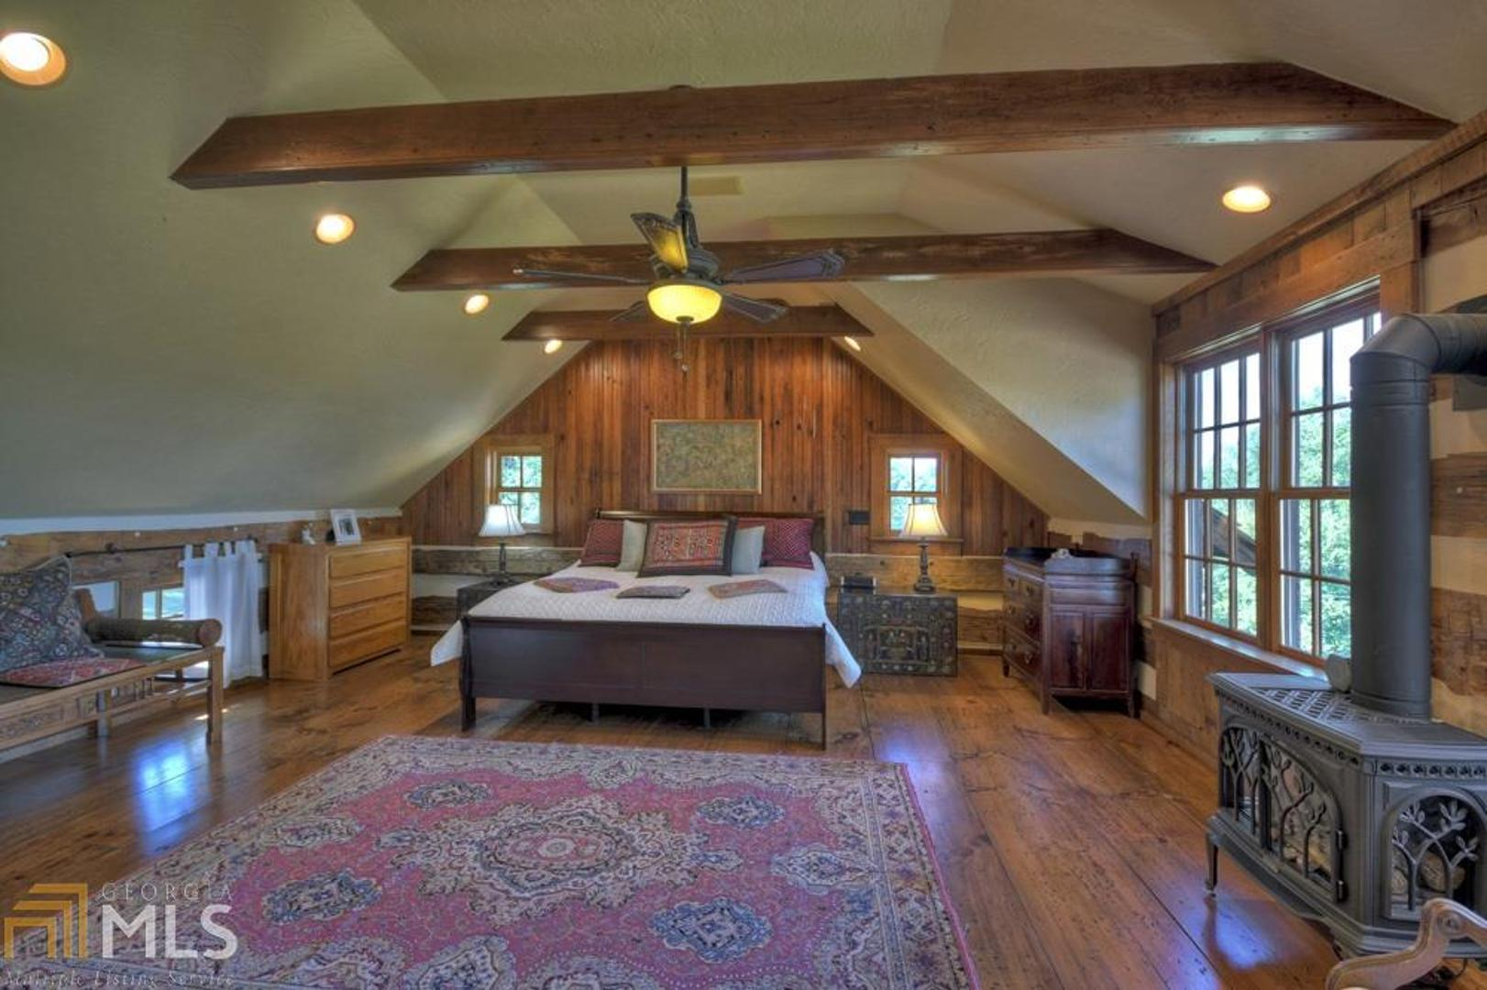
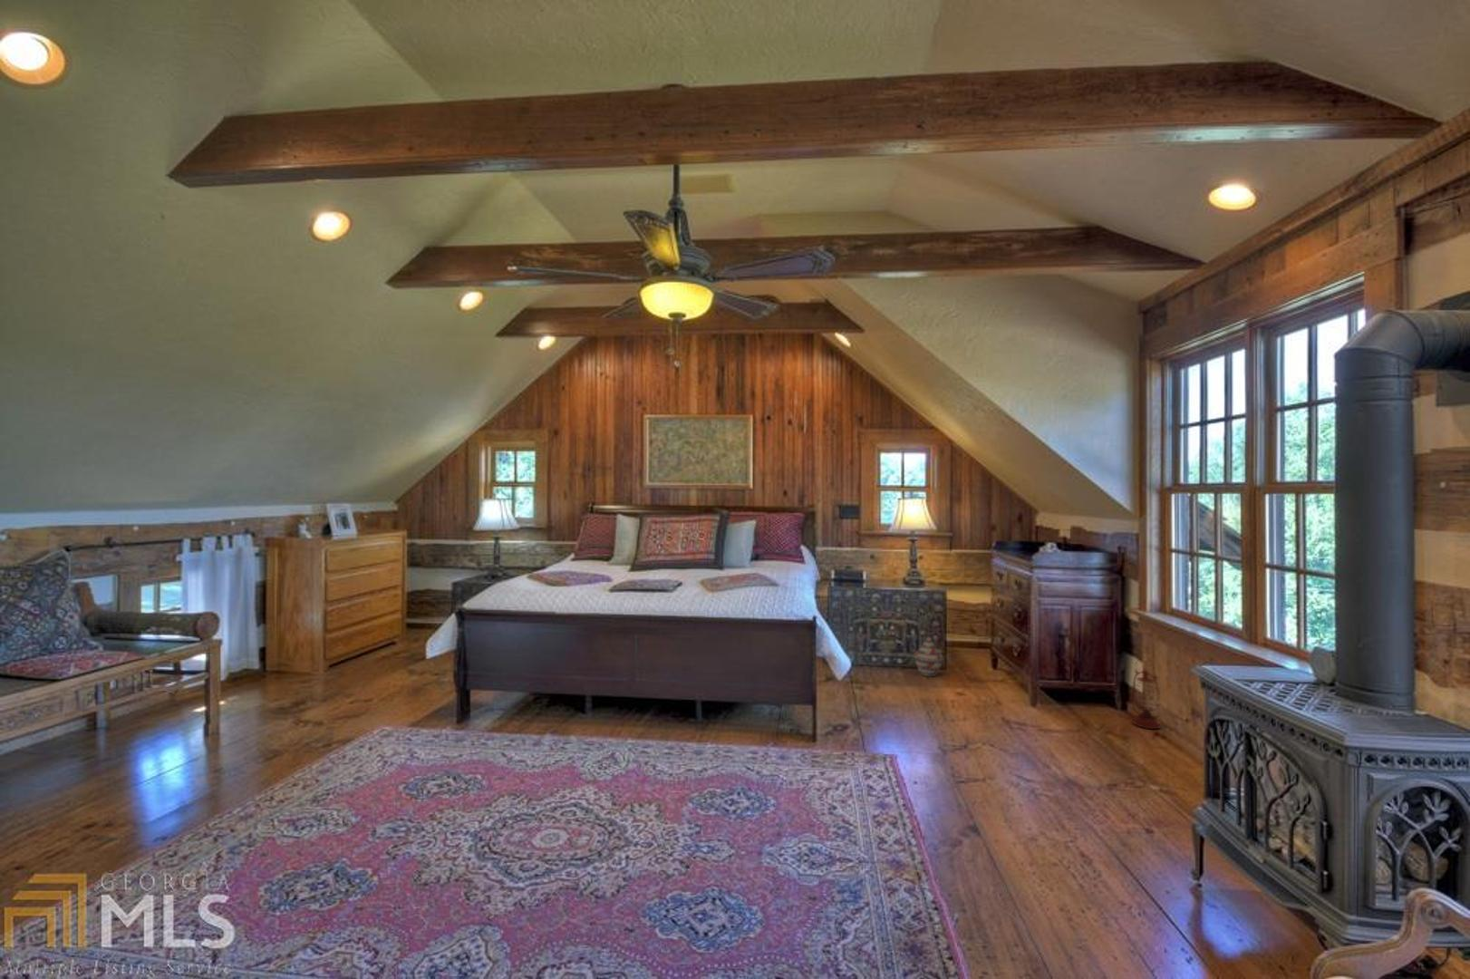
+ woven basket (928, 653)
+ lantern (1146, 691)
